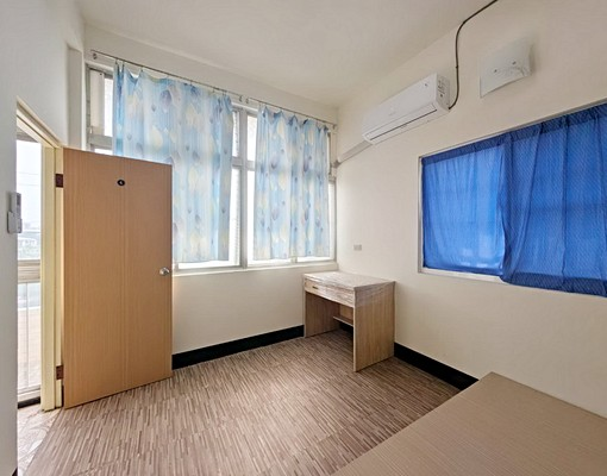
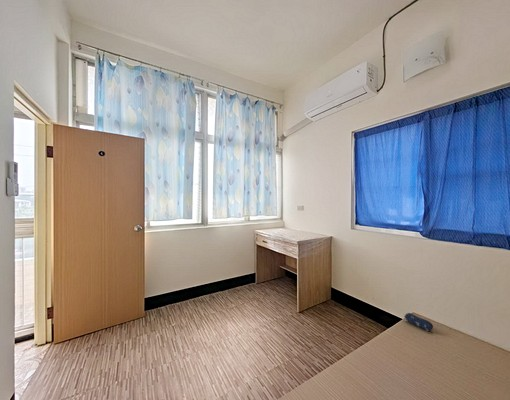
+ pencil case (418, 321)
